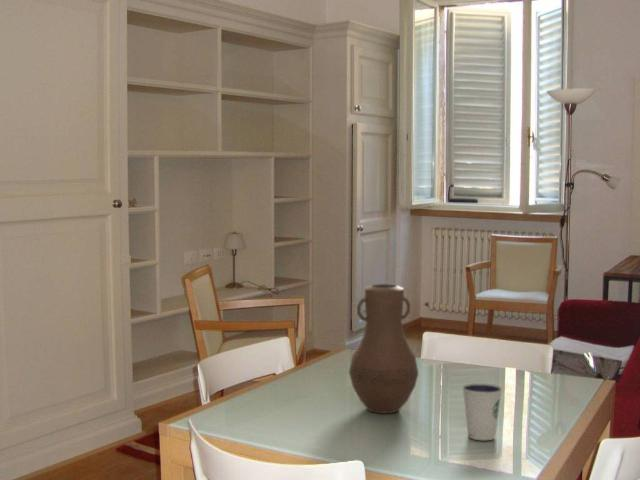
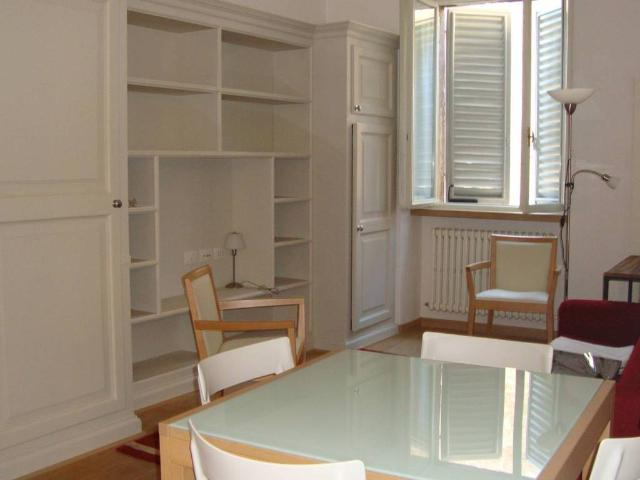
- dixie cup (481, 412)
- vase (383, 347)
